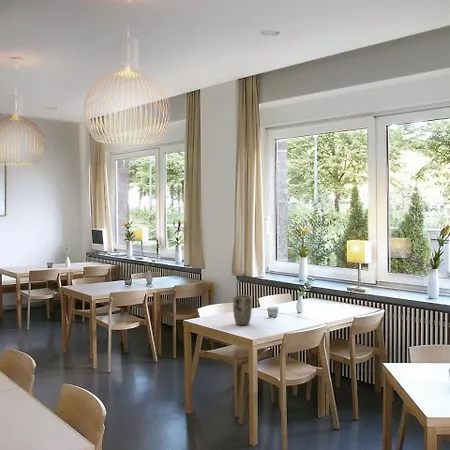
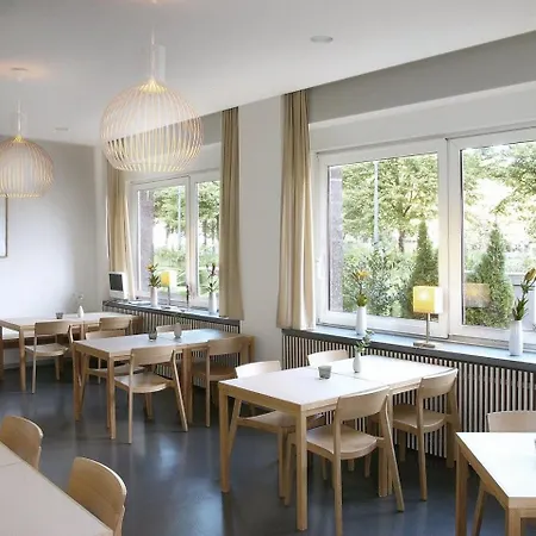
- plant pot (242, 310)
